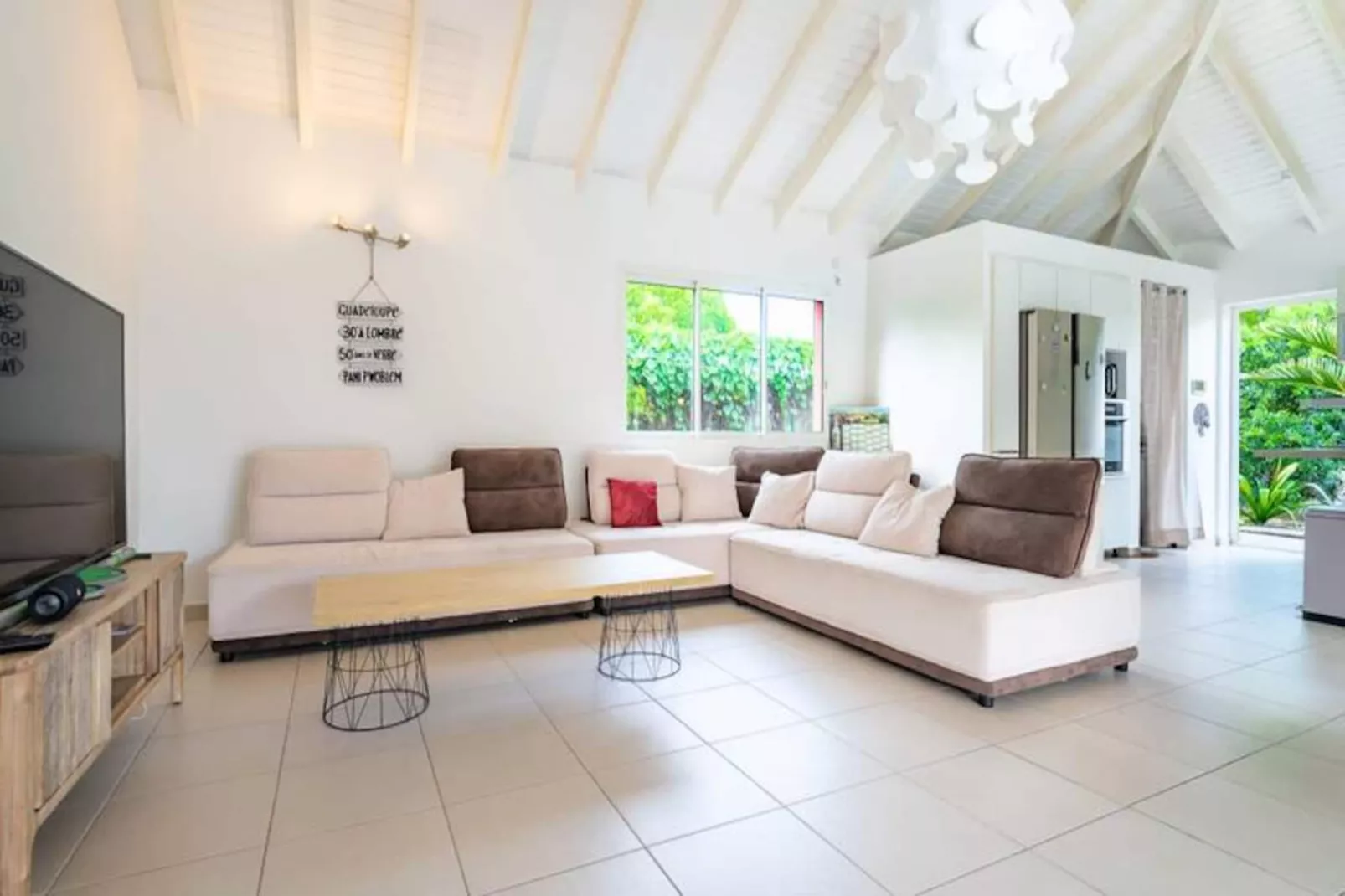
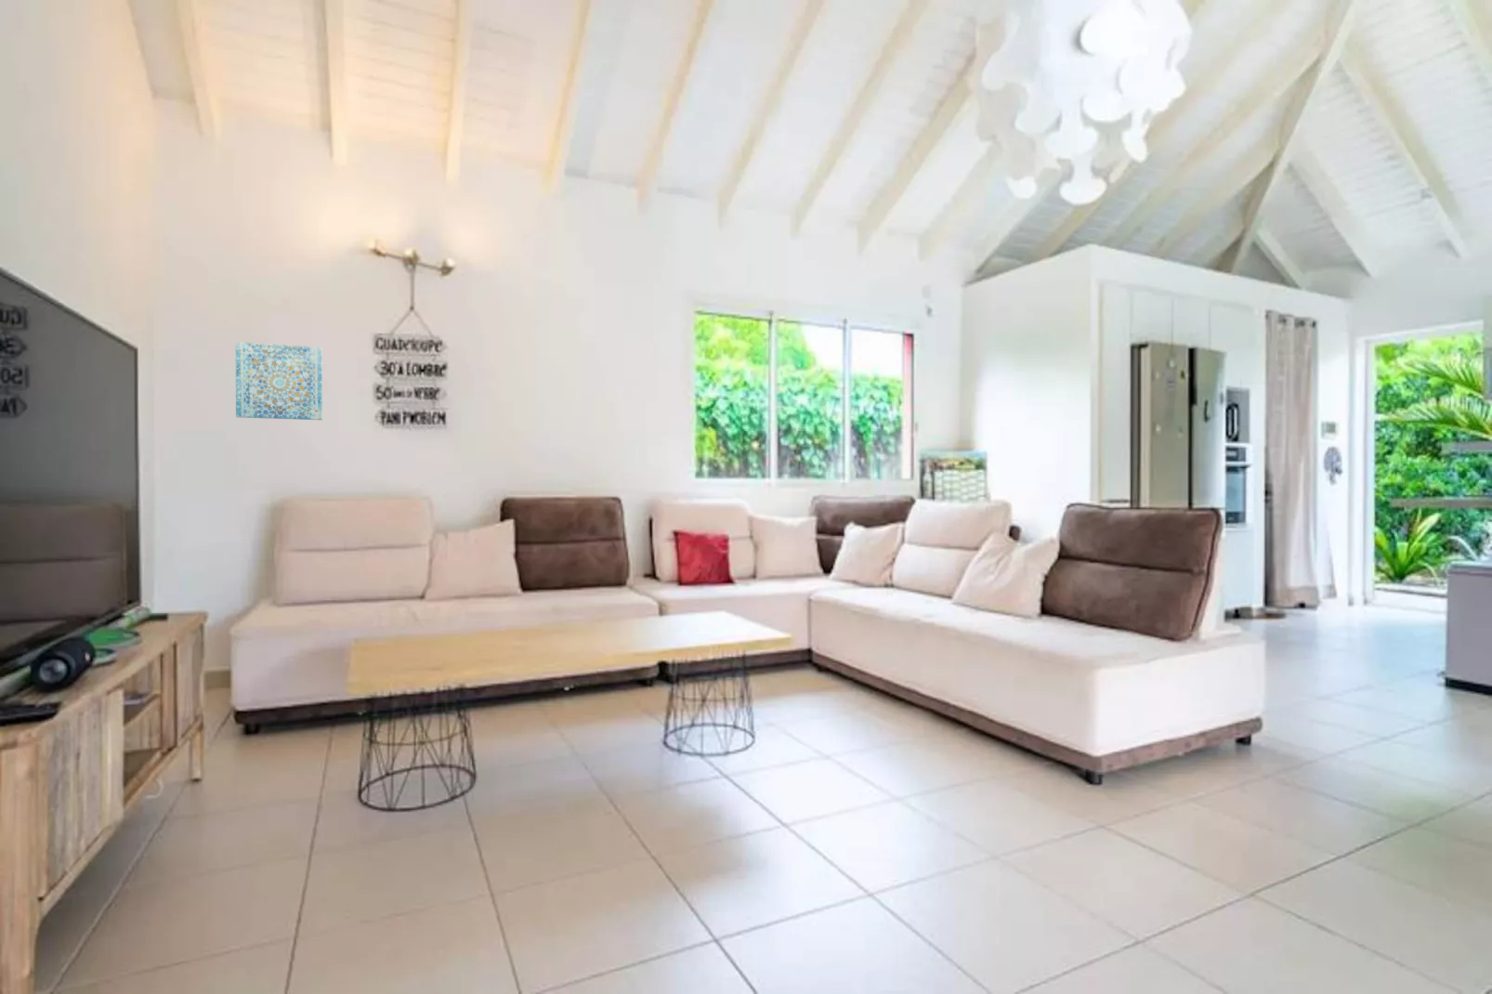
+ wall art (280, 382)
